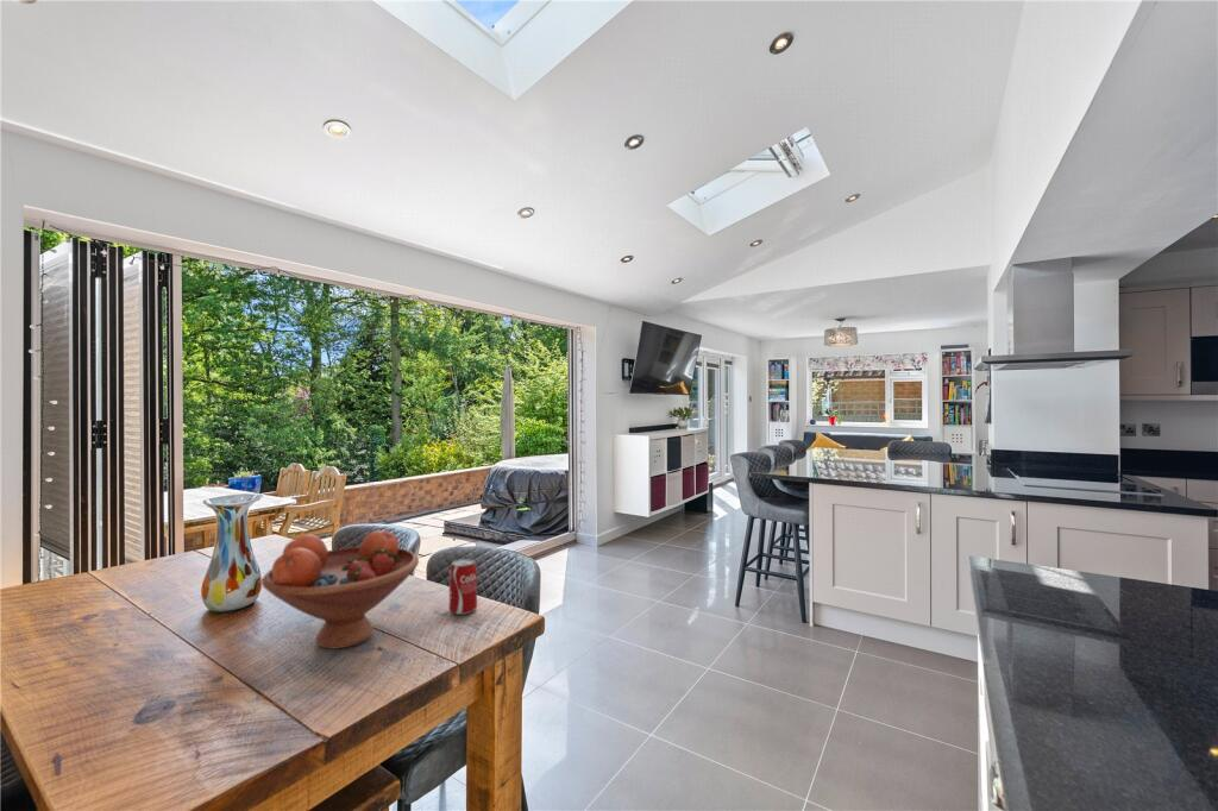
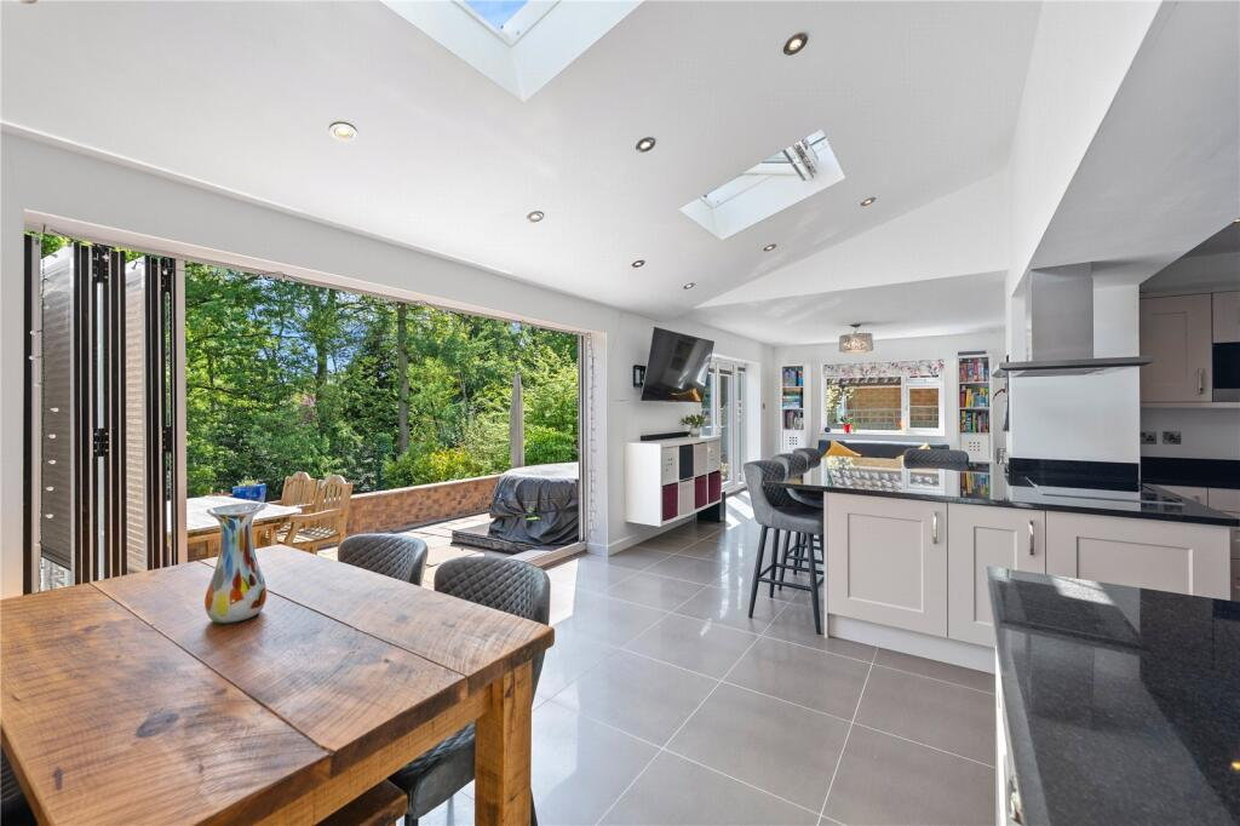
- beverage can (463, 586)
- fruit bowl (345, 587)
